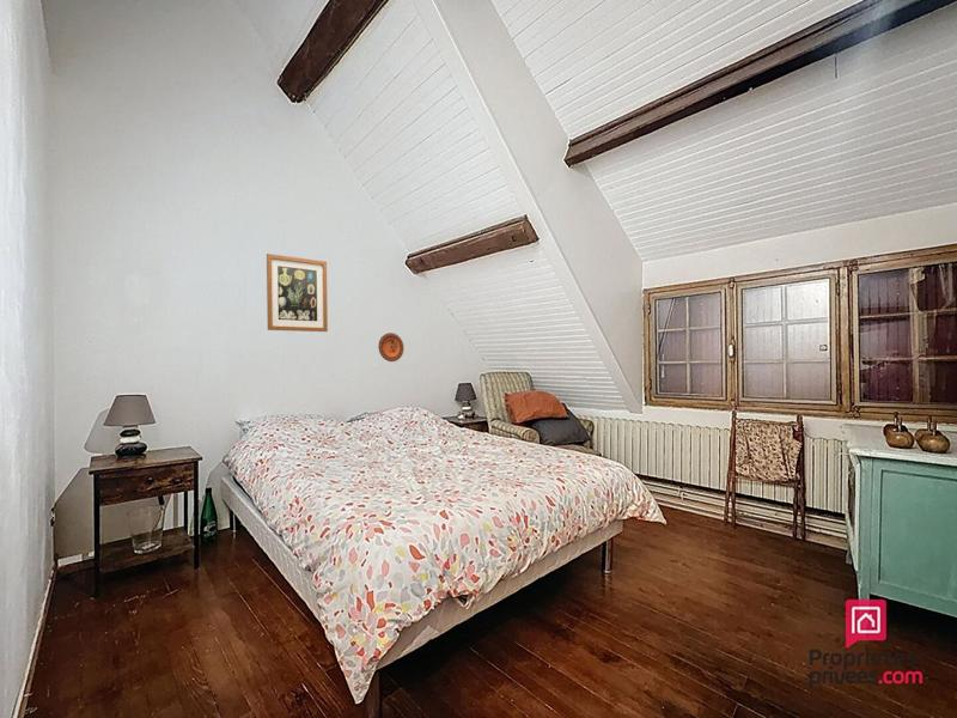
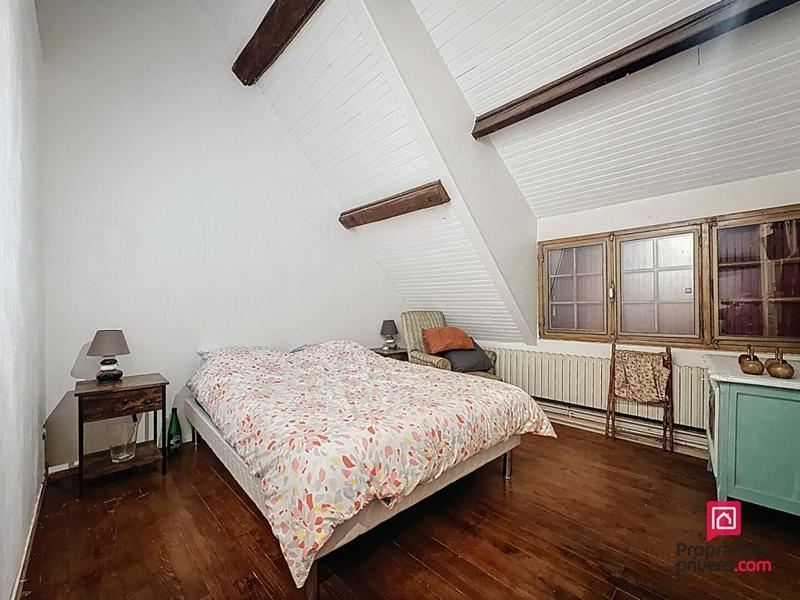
- decorative plate (390, 347)
- wall art (298, 294)
